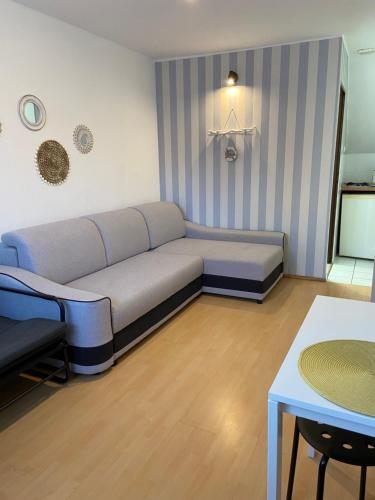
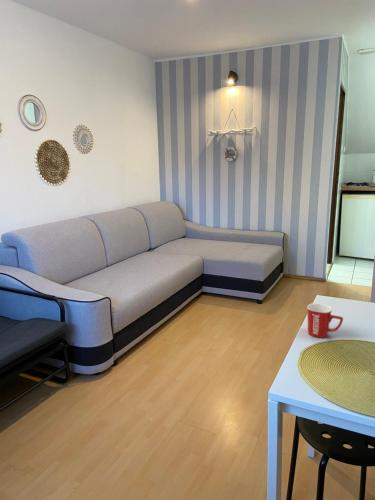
+ mug (324, 321)
